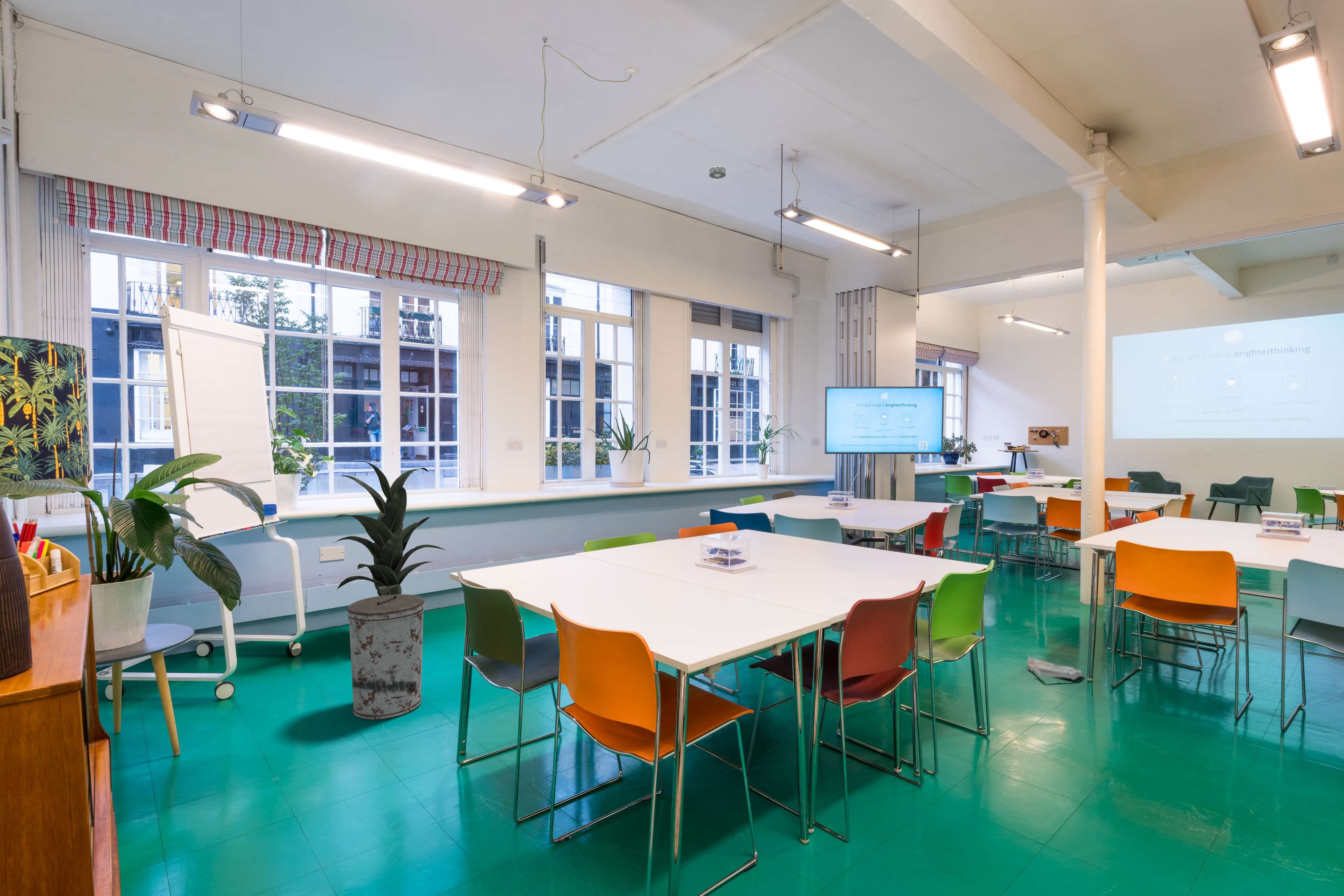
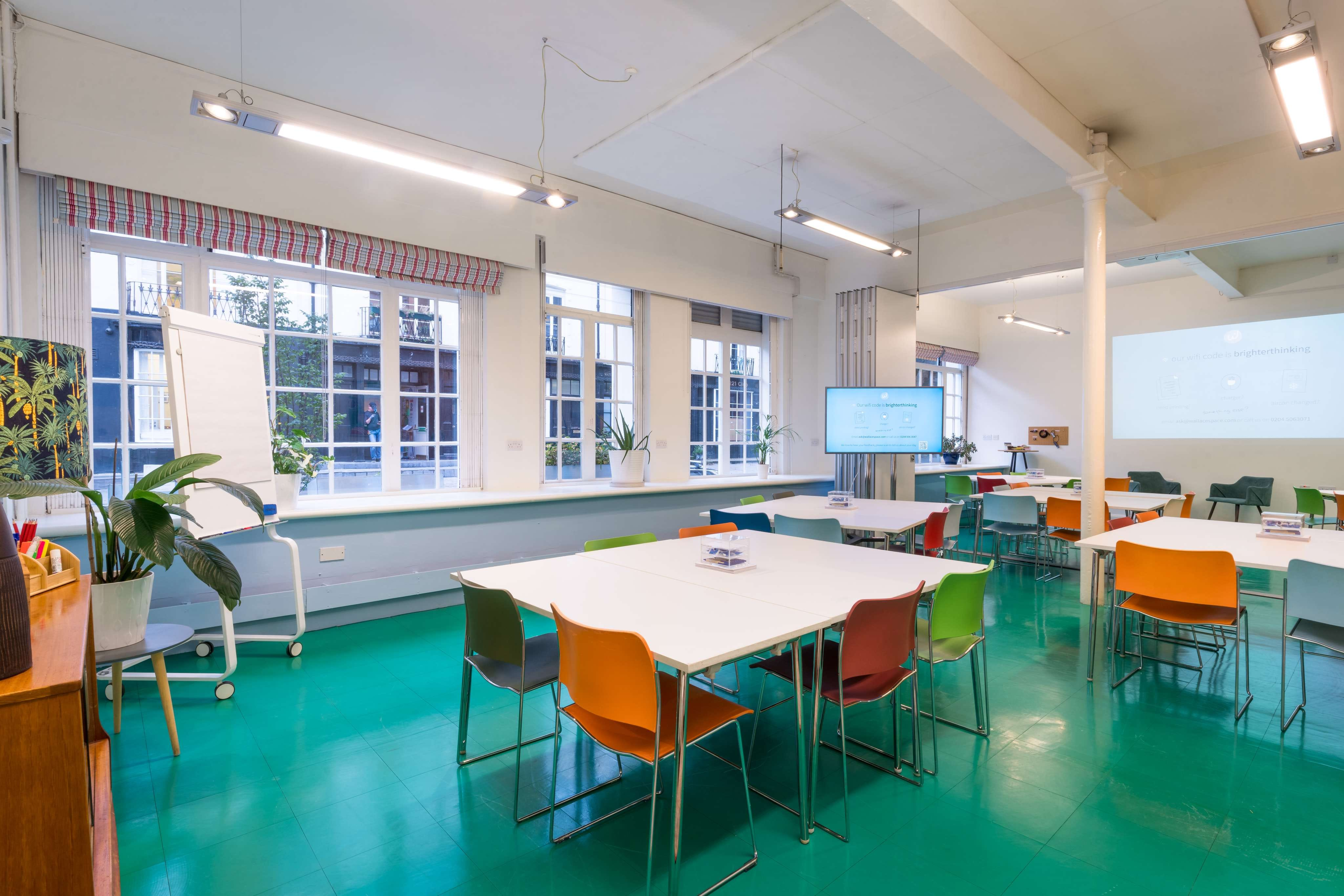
- indoor plant (382, 550)
- smoke detector (717, 172)
- bag (1049, 671)
- trash can (387, 652)
